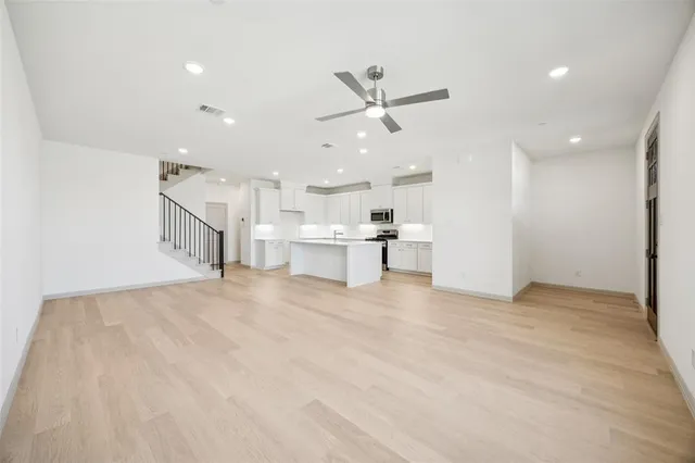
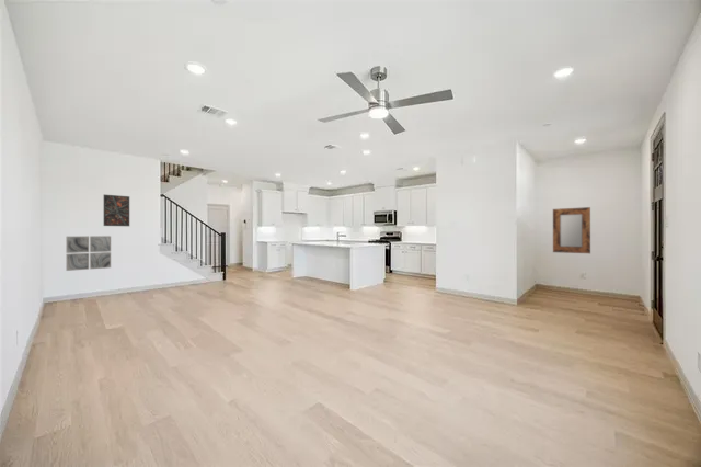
+ home mirror (571, 230)
+ wall art (90, 251)
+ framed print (116, 210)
